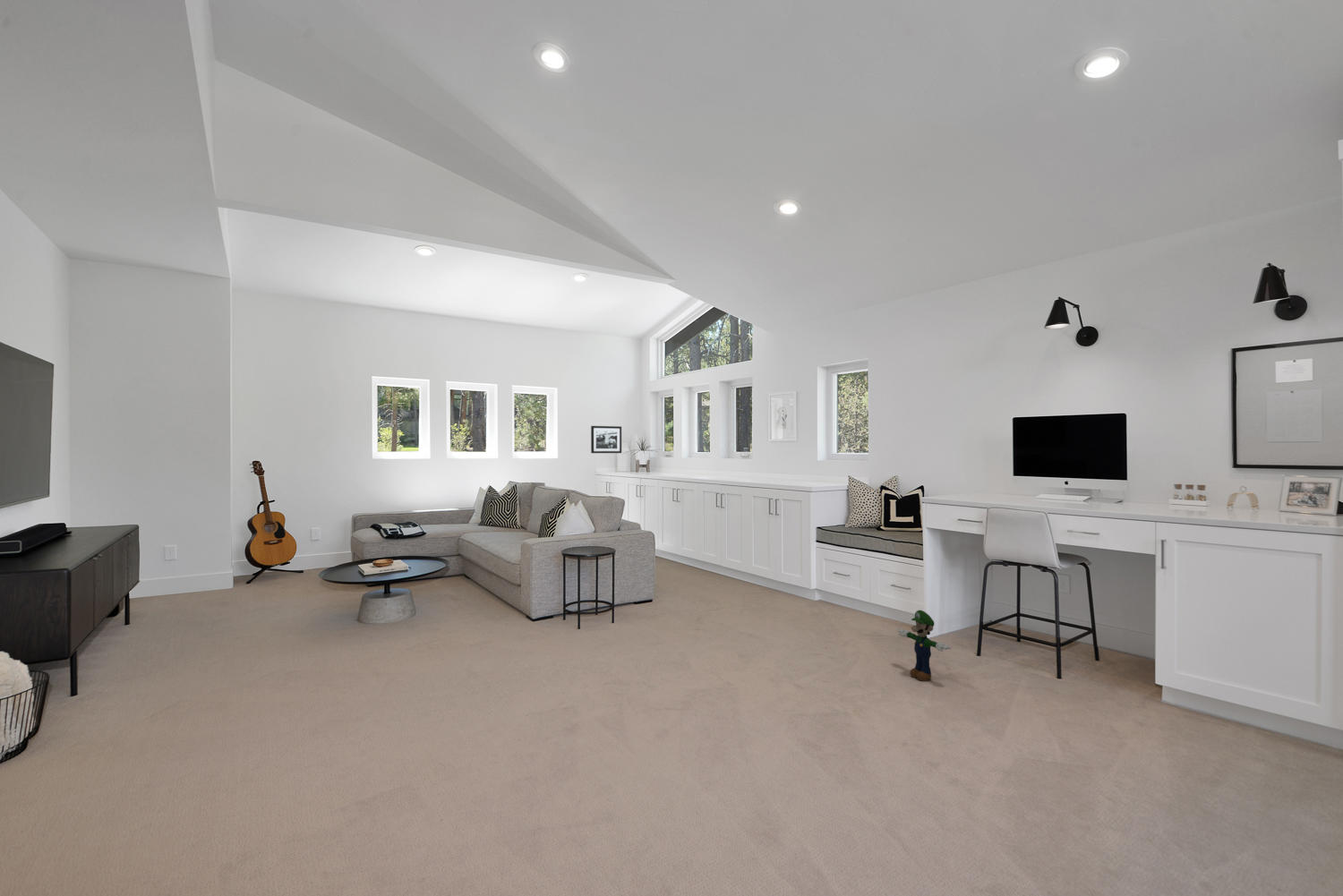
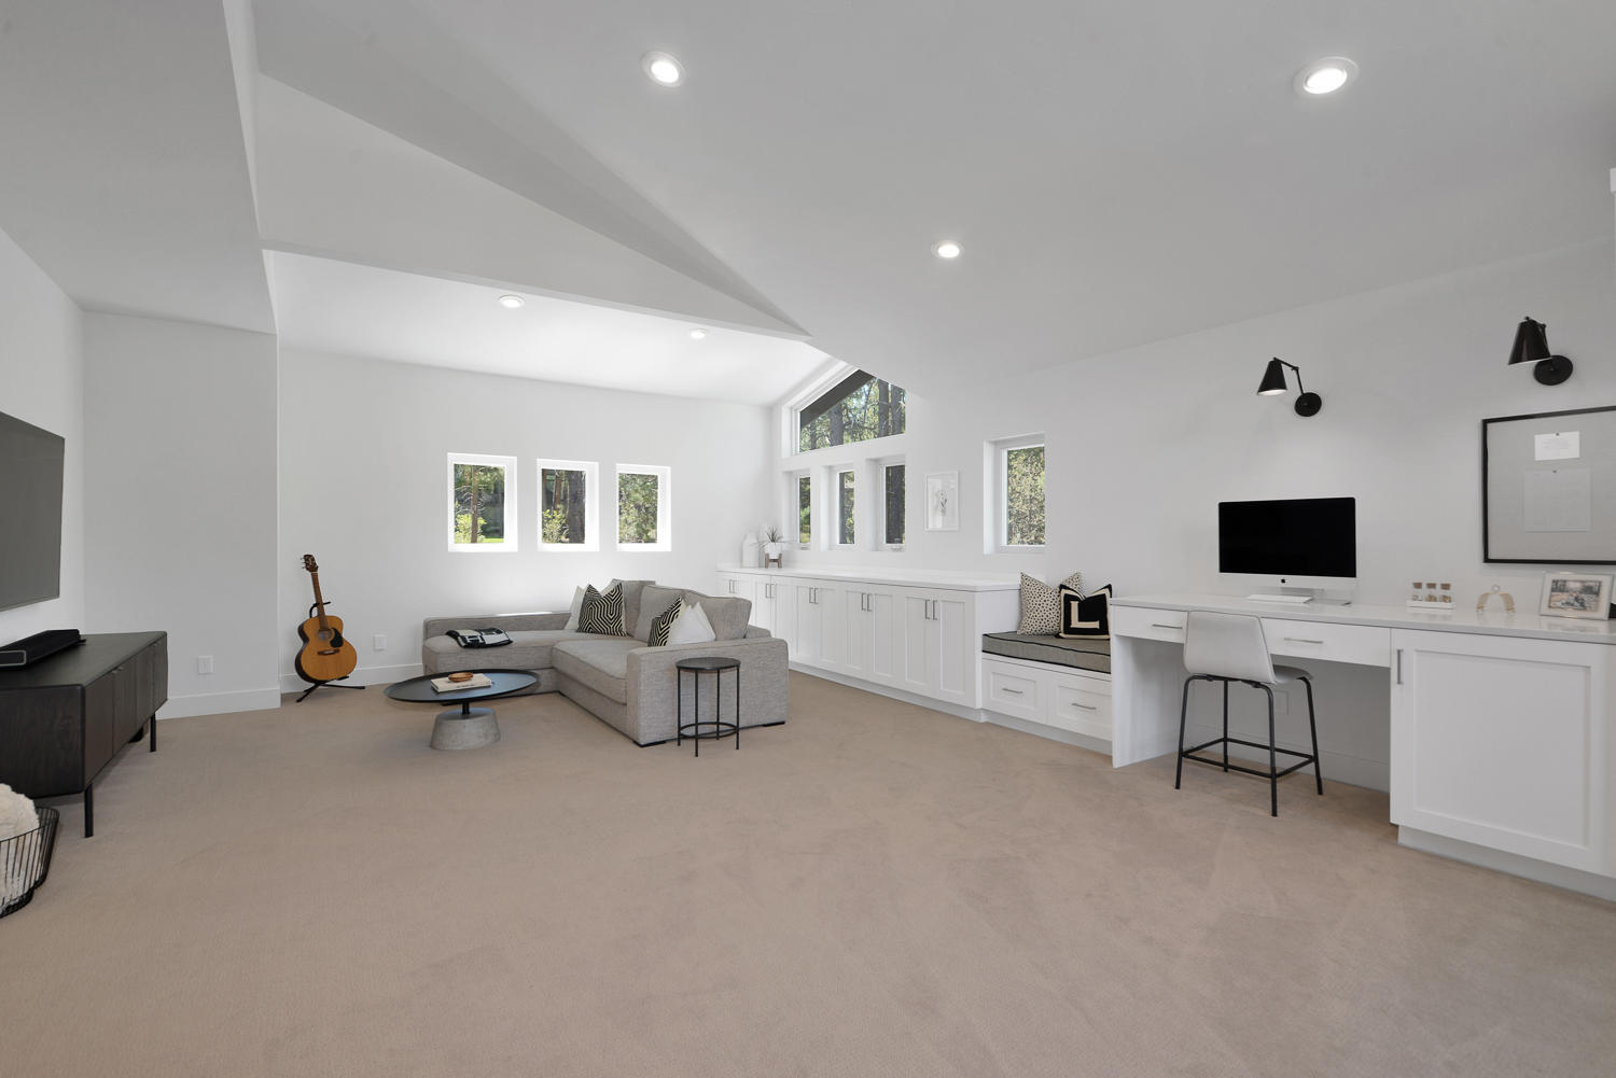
- plush toy (922, 644)
- picture frame (606, 439)
